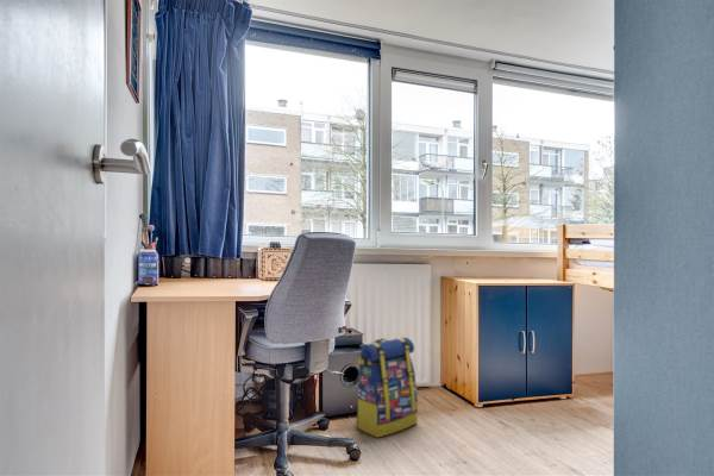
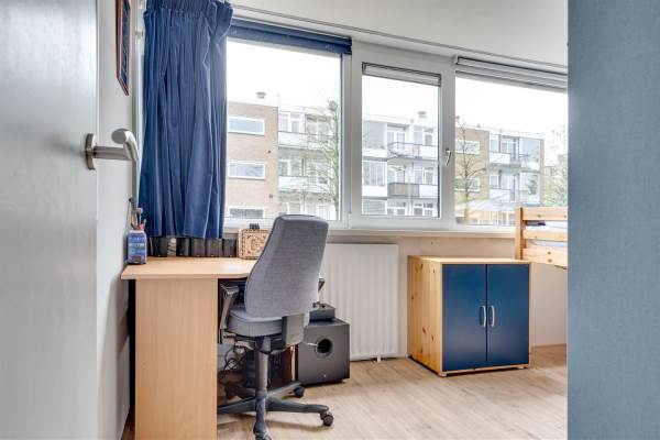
- backpack (386, 382)
